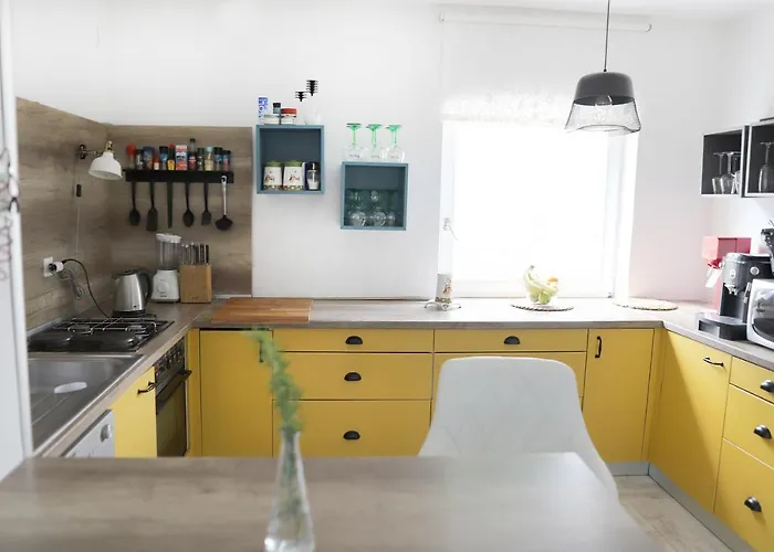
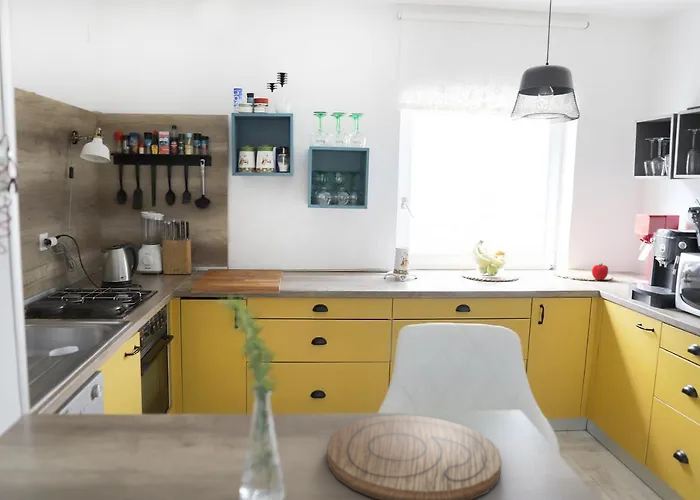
+ fruit (599, 271)
+ cutting board (412, 453)
